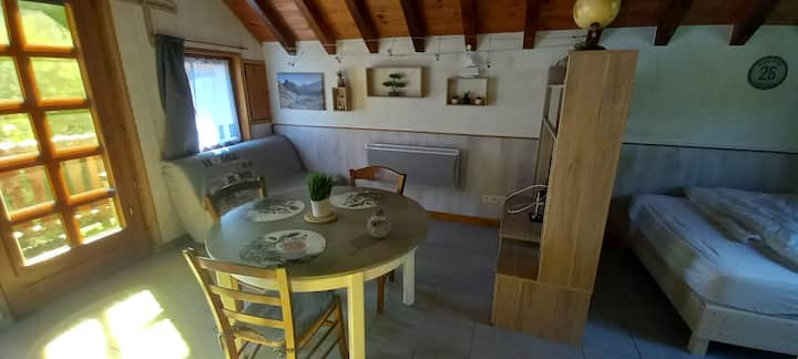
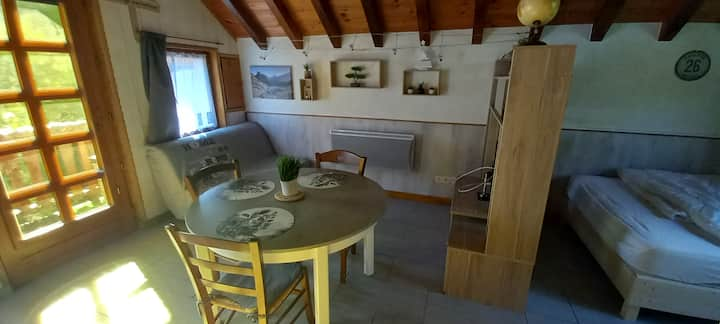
- teapot (378, 224)
- legume (291, 249)
